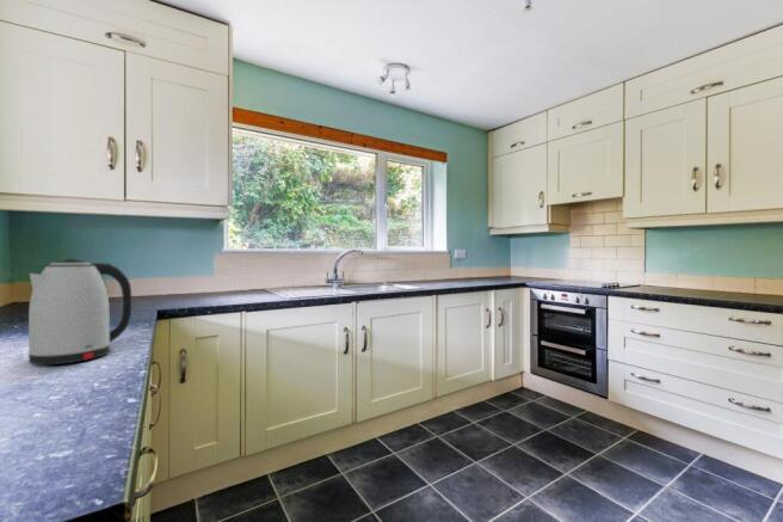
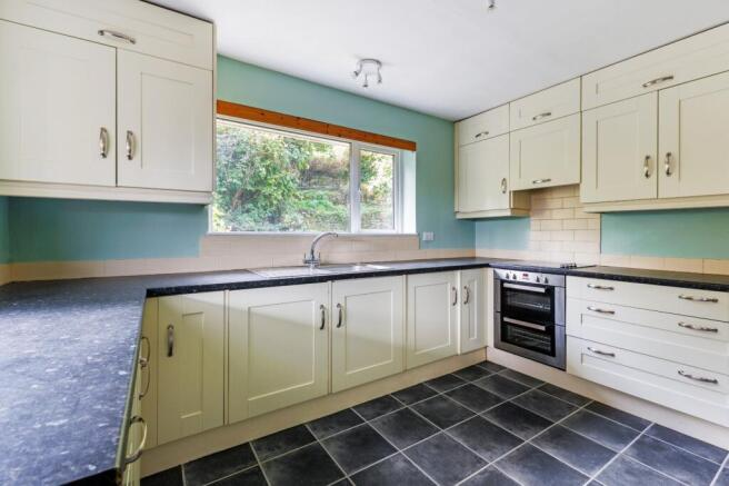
- kettle (85, 306)
